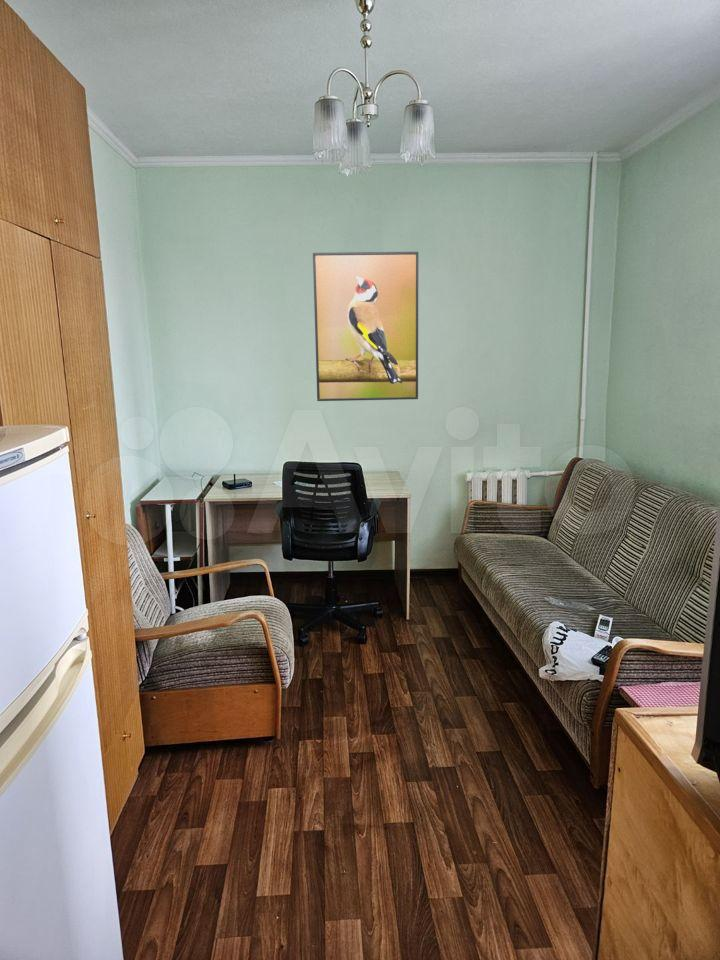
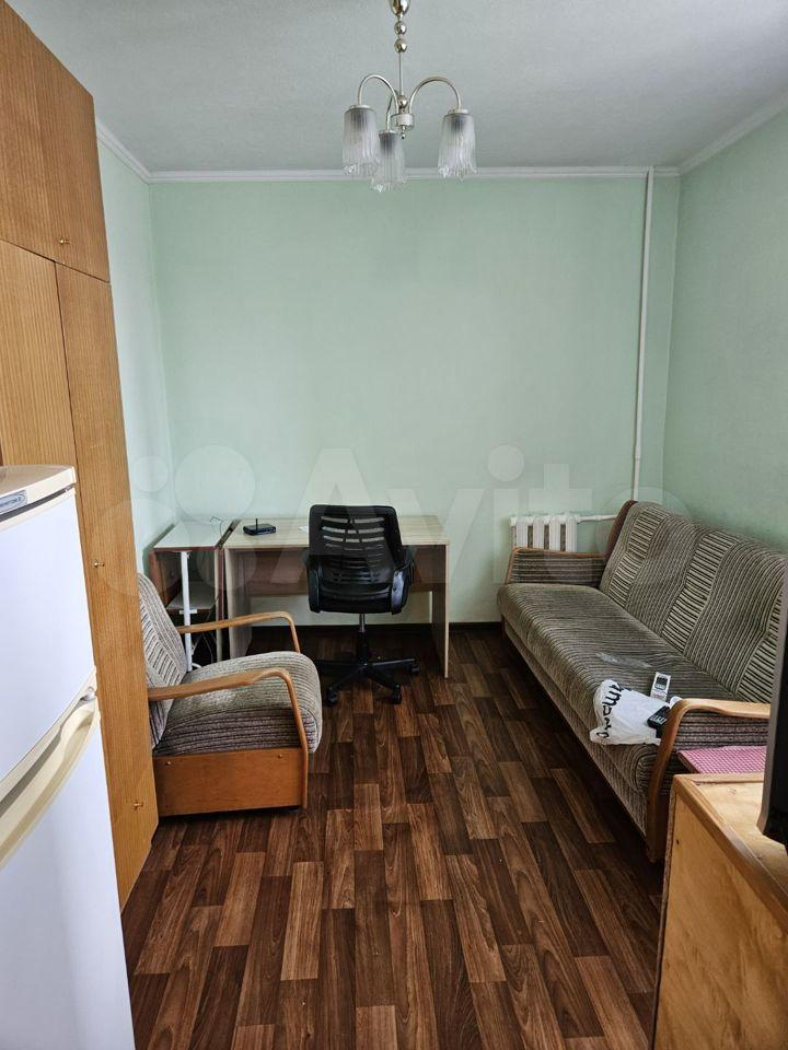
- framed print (366, 327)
